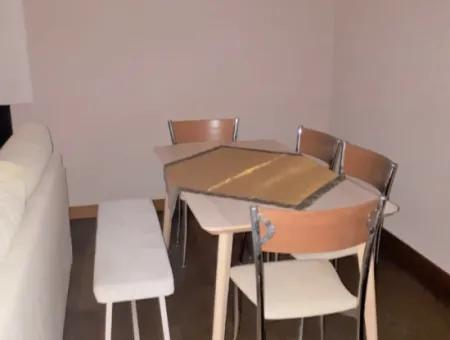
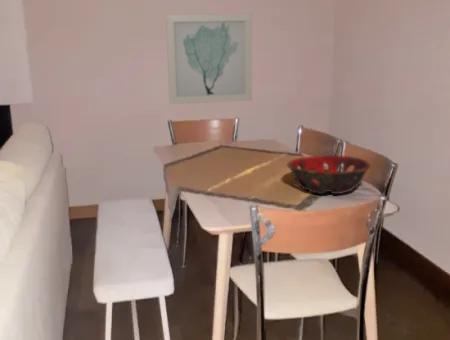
+ decorative bowl (327, 175)
+ wall art (210, 59)
